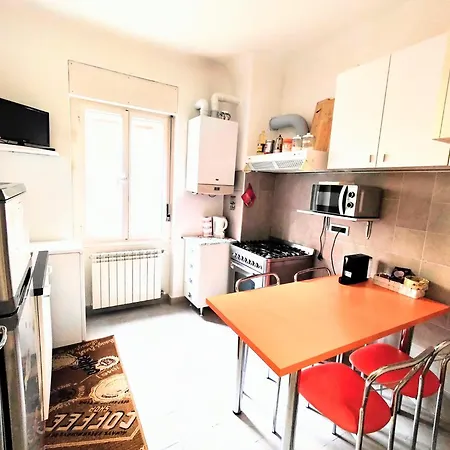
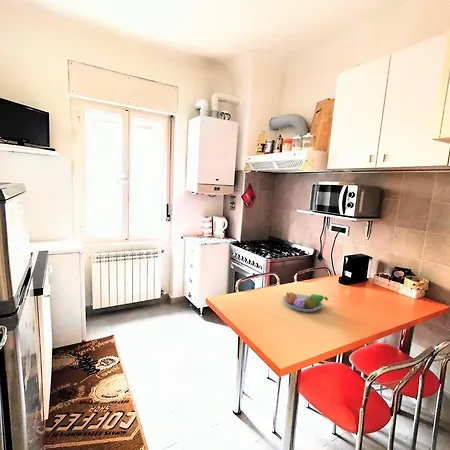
+ fruit bowl (304, 298)
